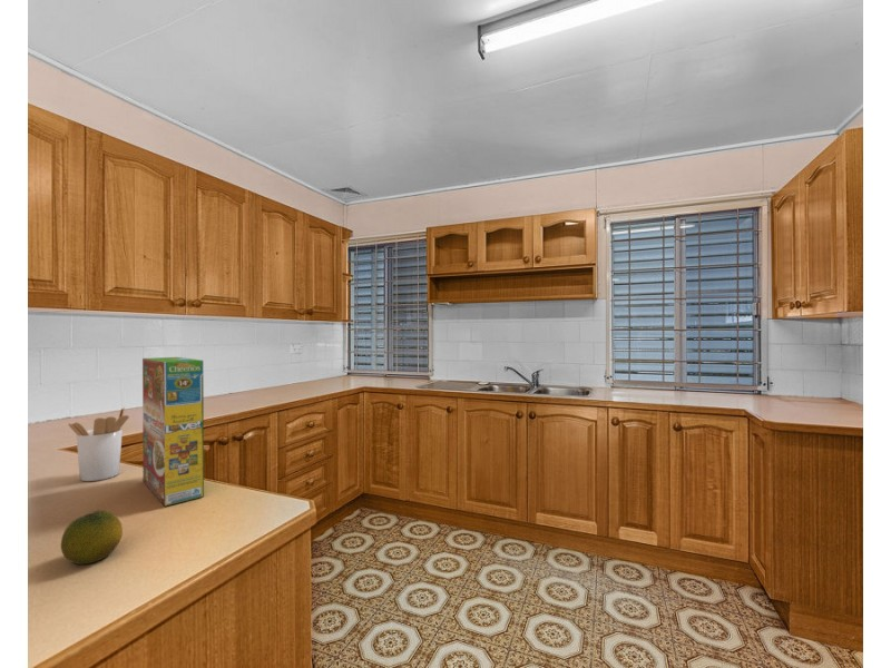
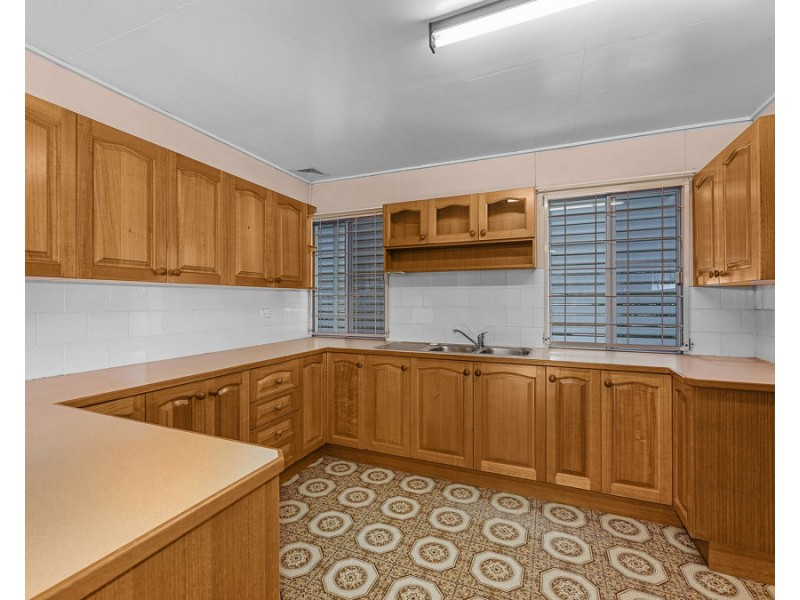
- cereal box (172, 424)
- fruit (92, 536)
- utensil holder (104, 443)
